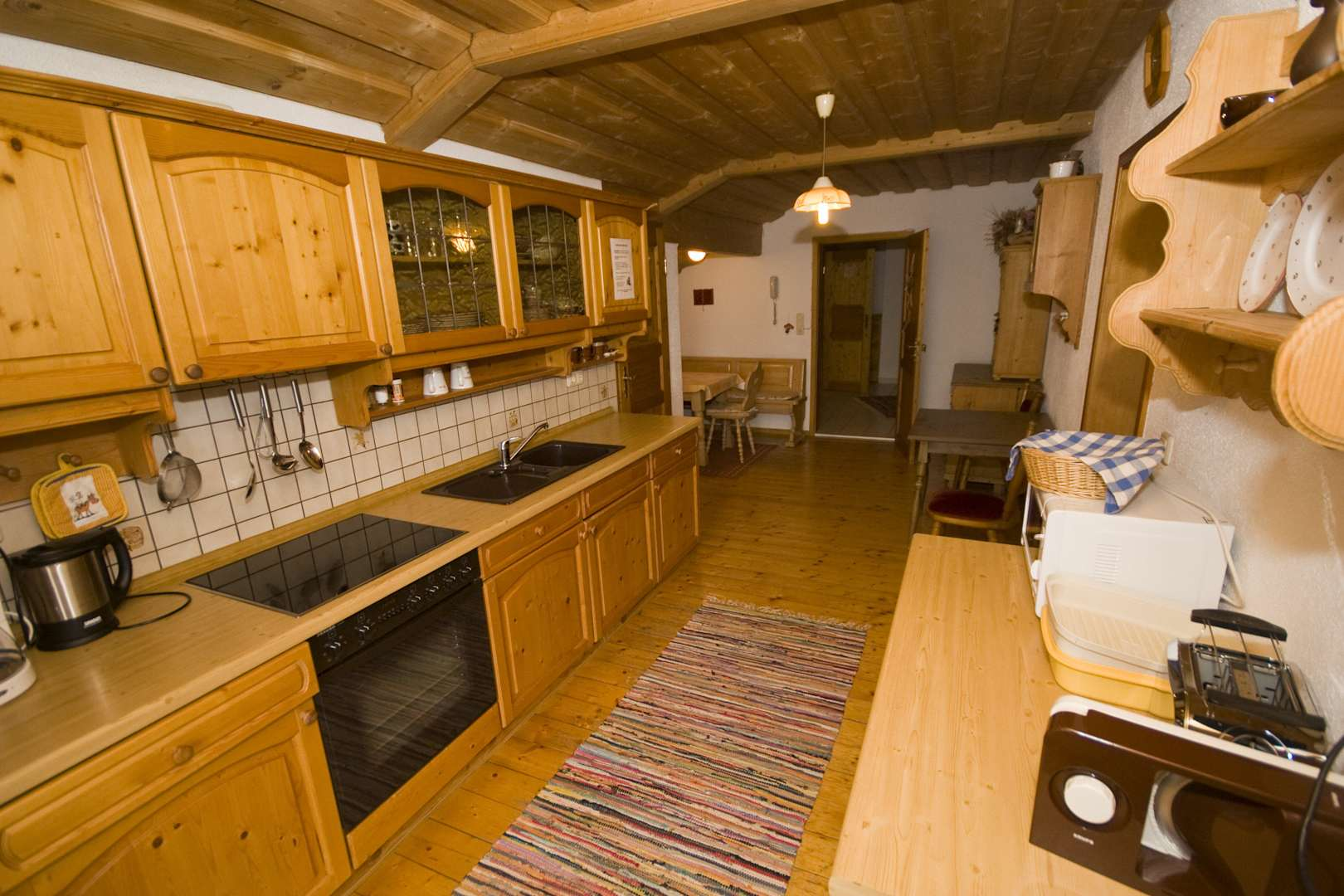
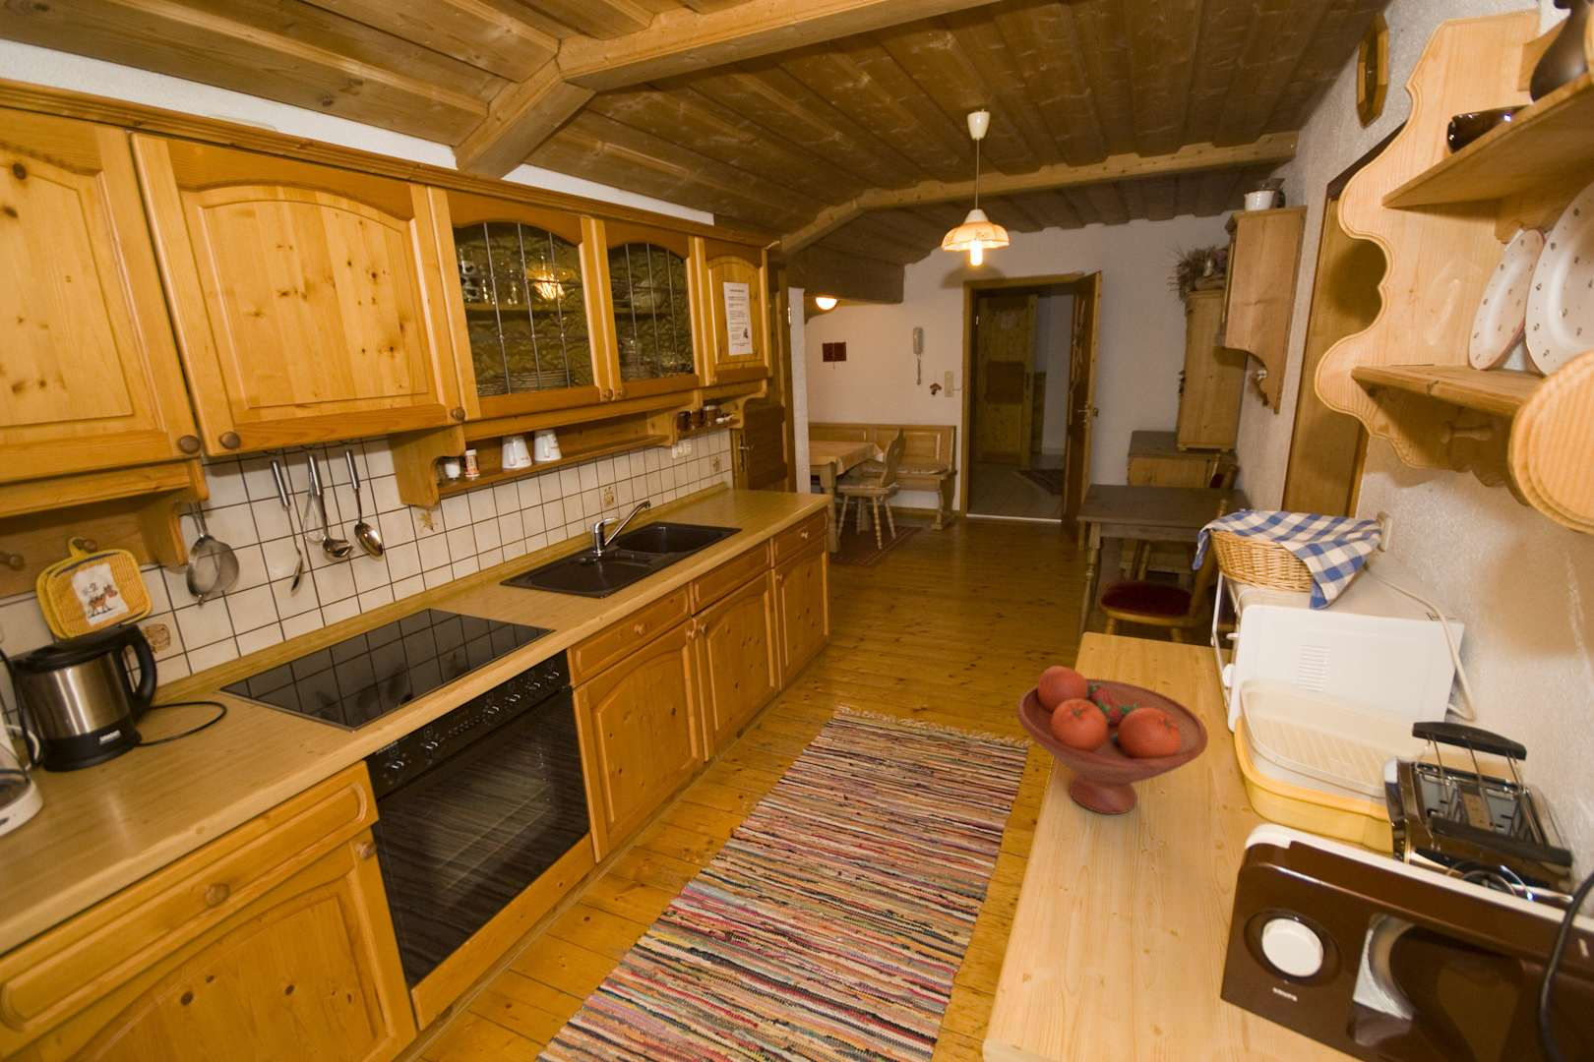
+ fruit bowl (1107, 741)
